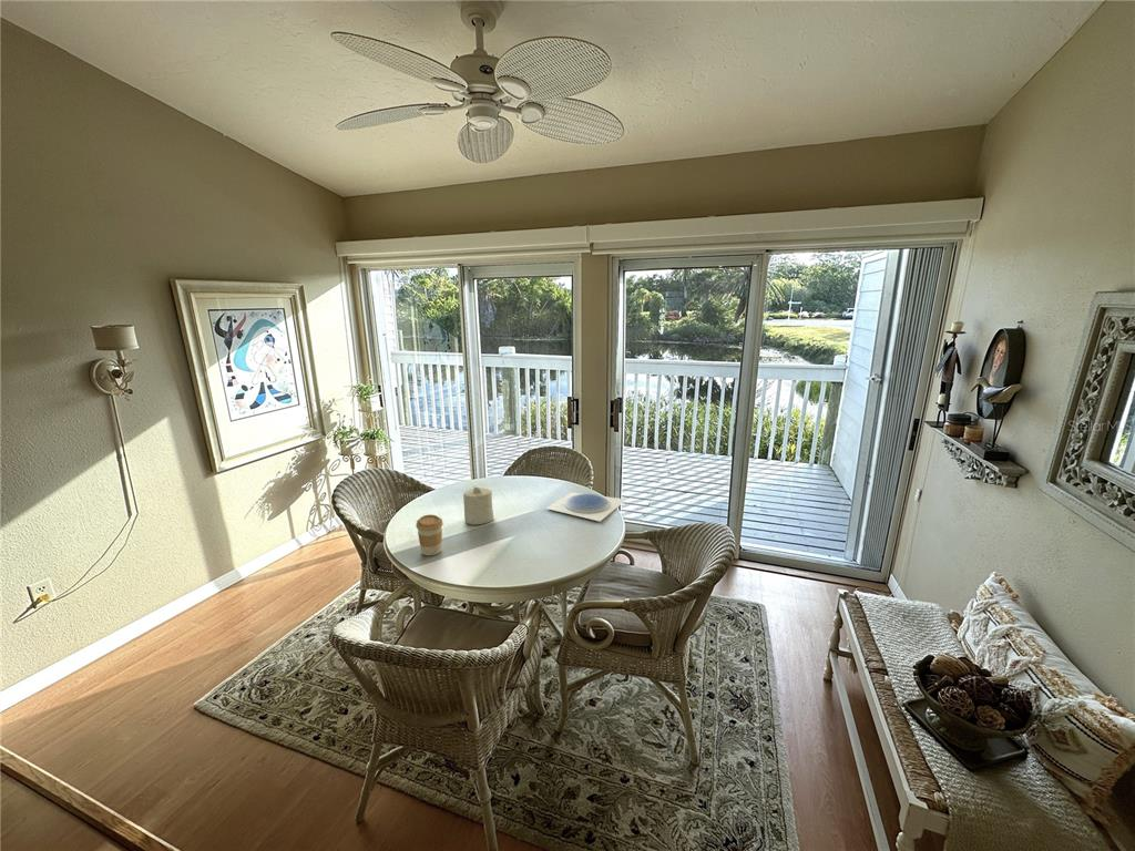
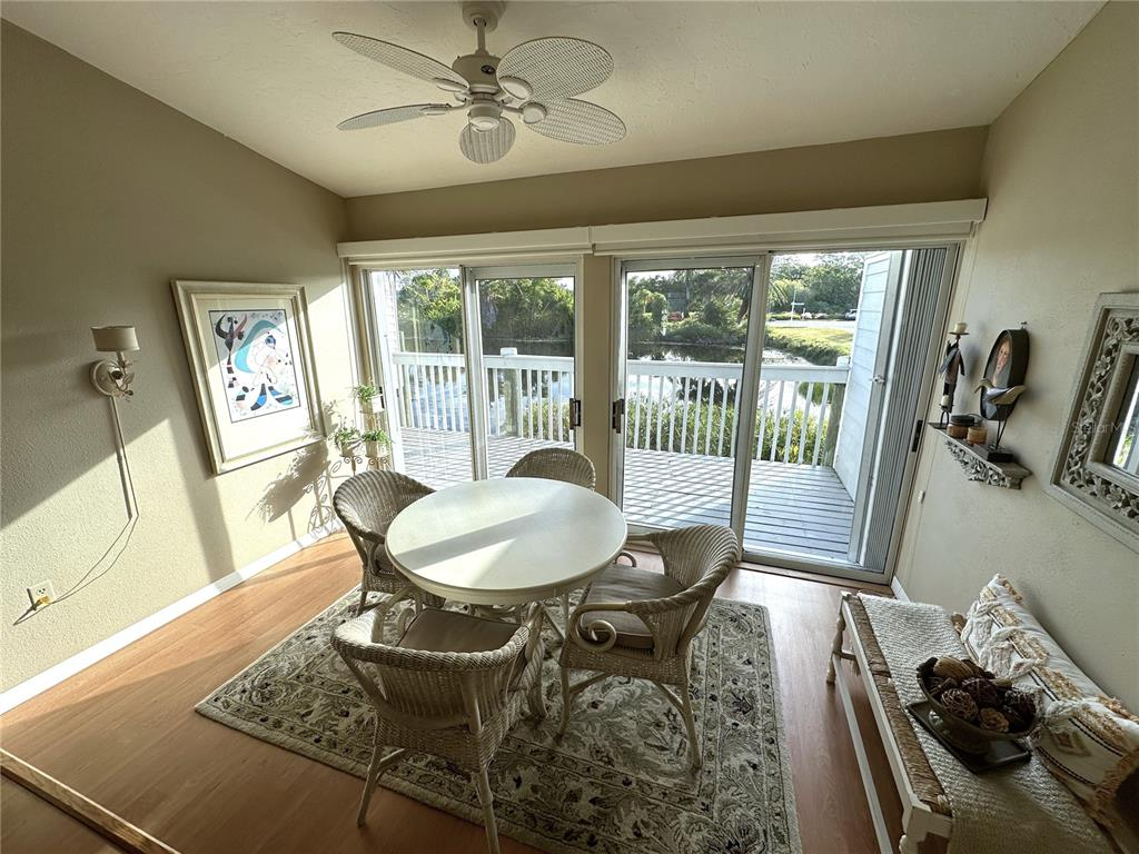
- coffee cup (430, 534)
- candle (478, 503)
- plate (586, 501)
